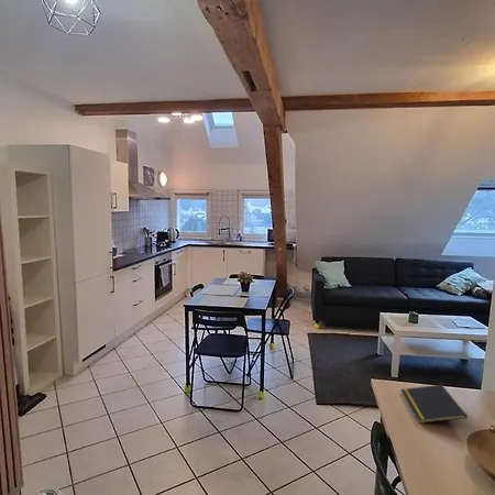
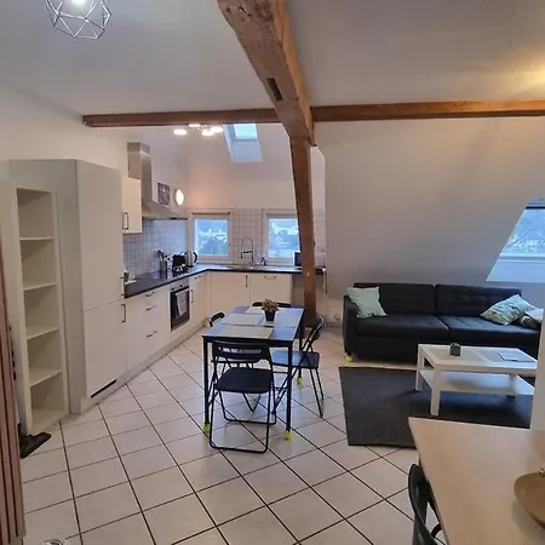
- notepad (430, 403)
